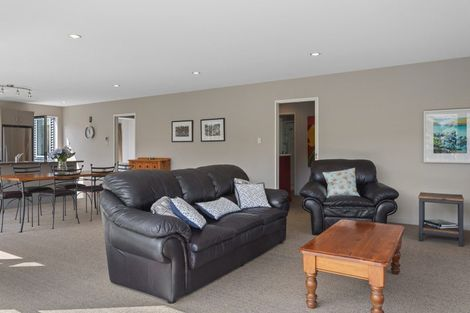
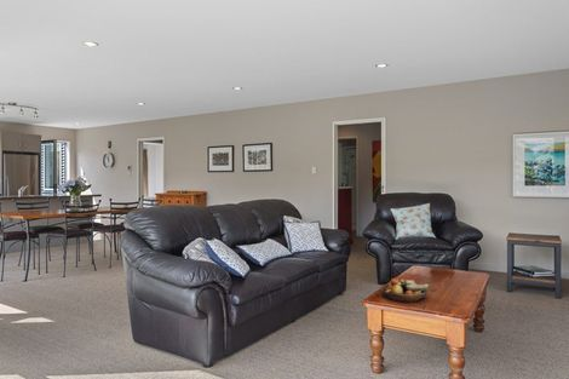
+ fruit bowl (403, 287)
